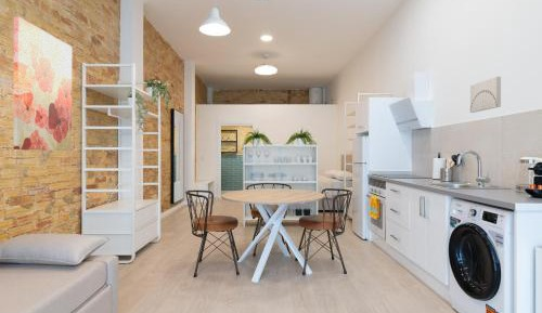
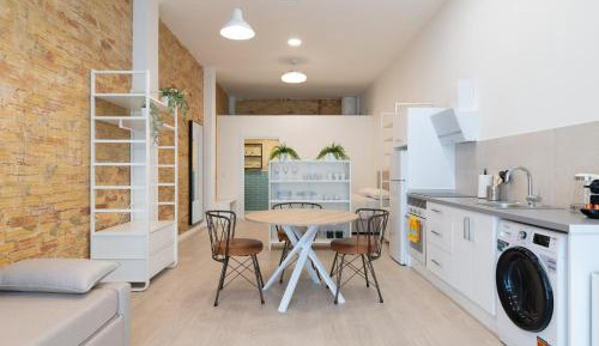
- wall art (485, 95)
- wall art (46, 91)
